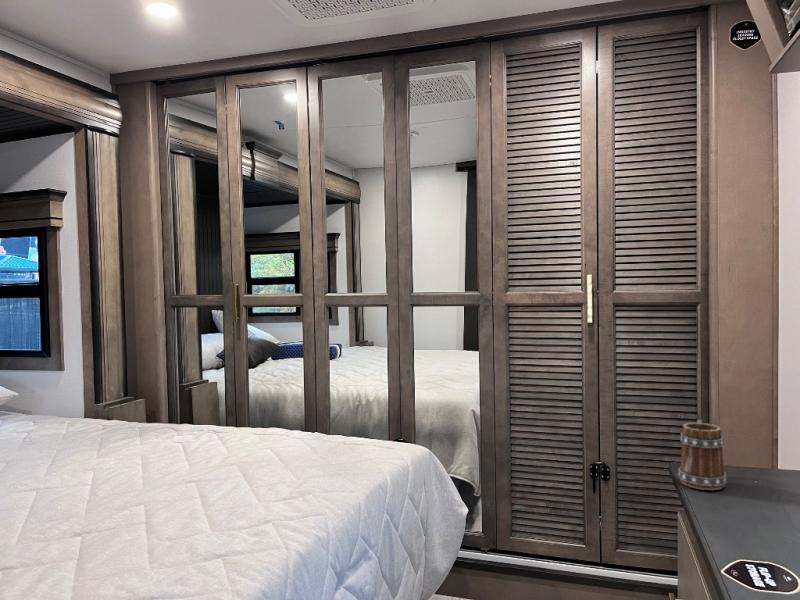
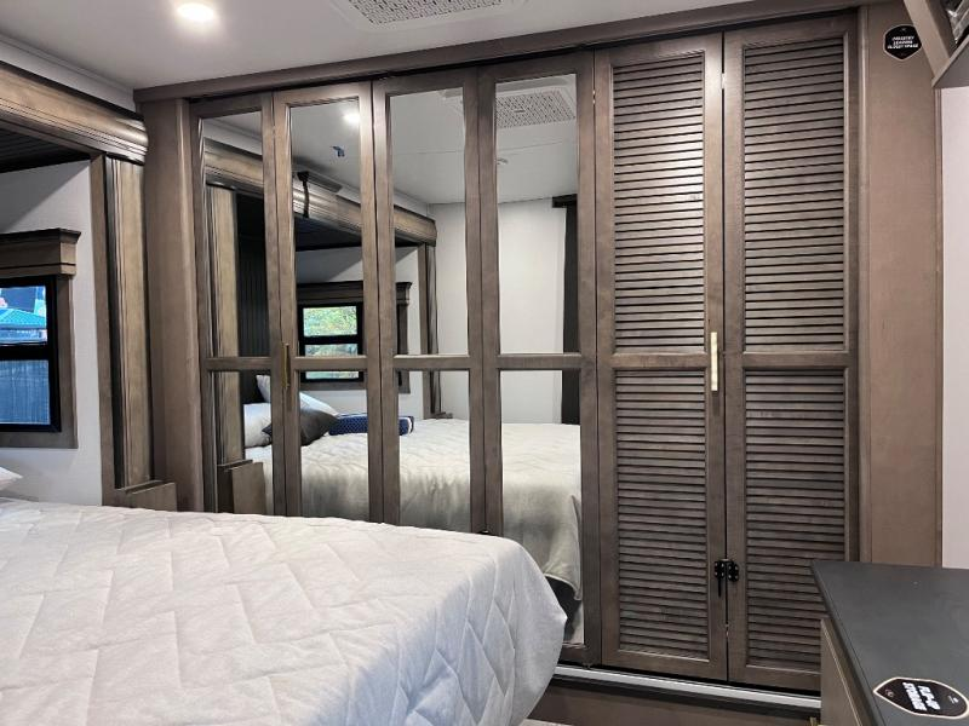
- mug (701, 452)
